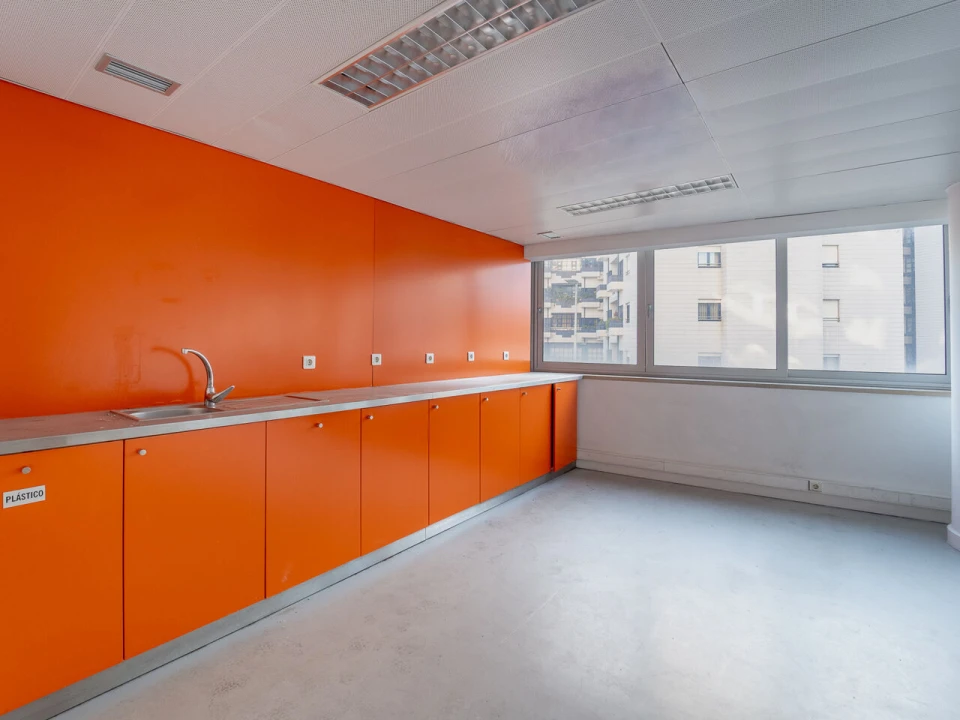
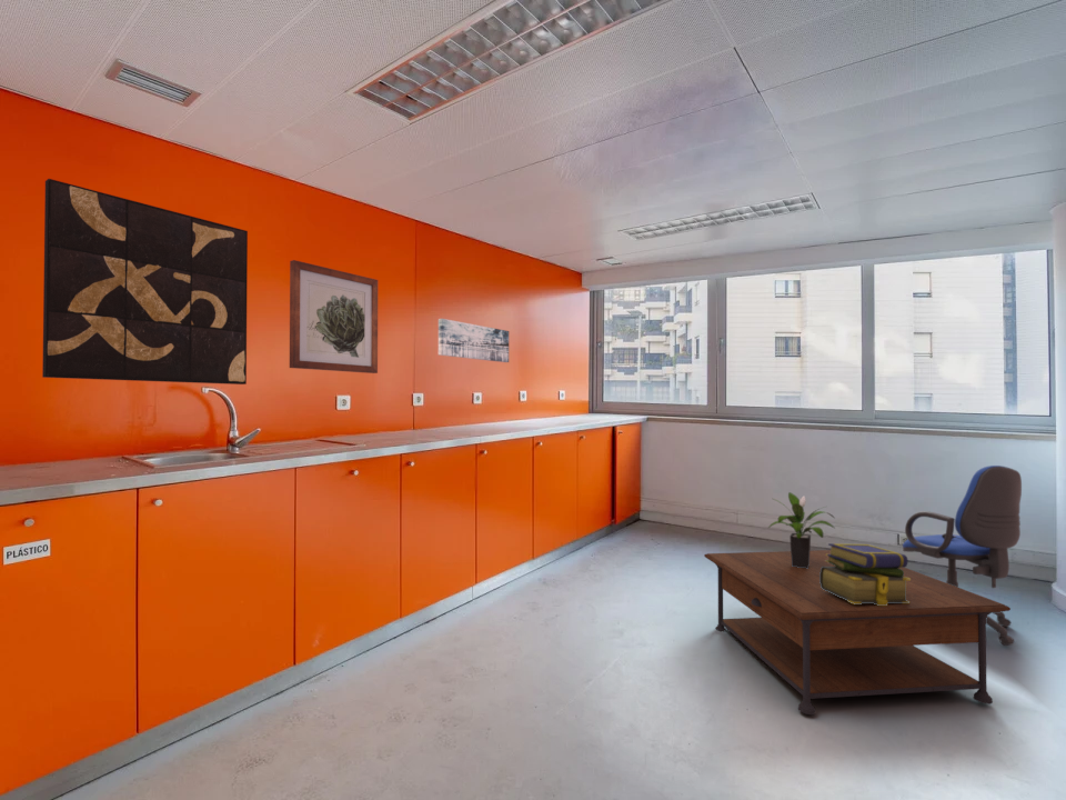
+ wall art (336, 320)
+ wall art (158, 294)
+ coffee table (834, 618)
+ chair (956, 543)
+ wall art (475, 341)
+ potted plant (801, 530)
+ stack of books (864, 570)
